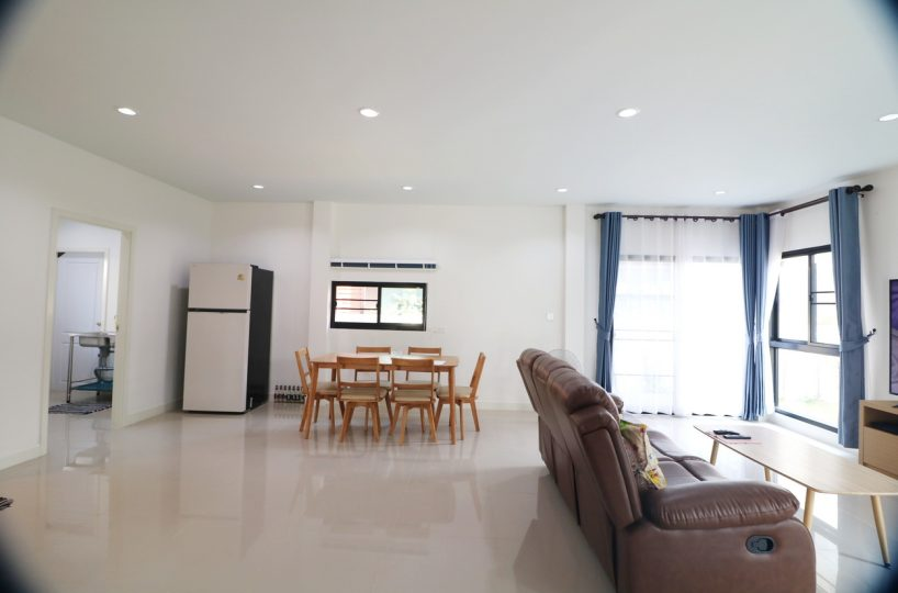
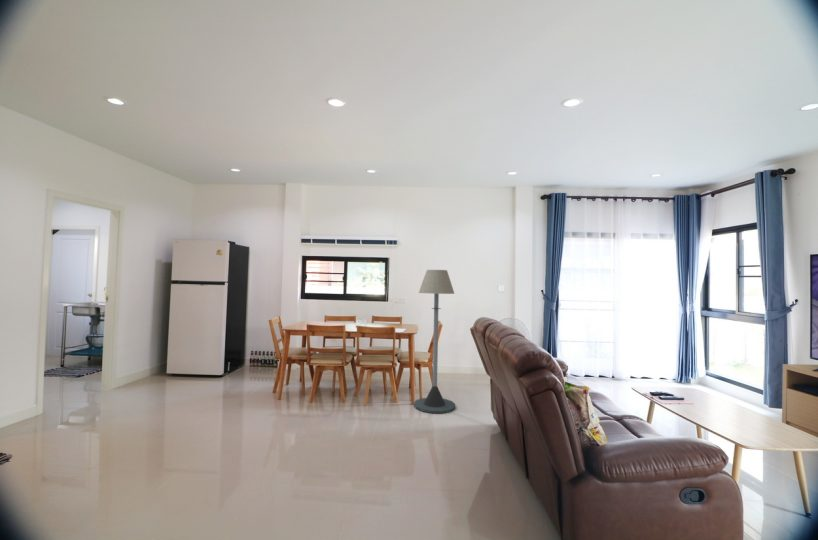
+ floor lamp (435, 337)
